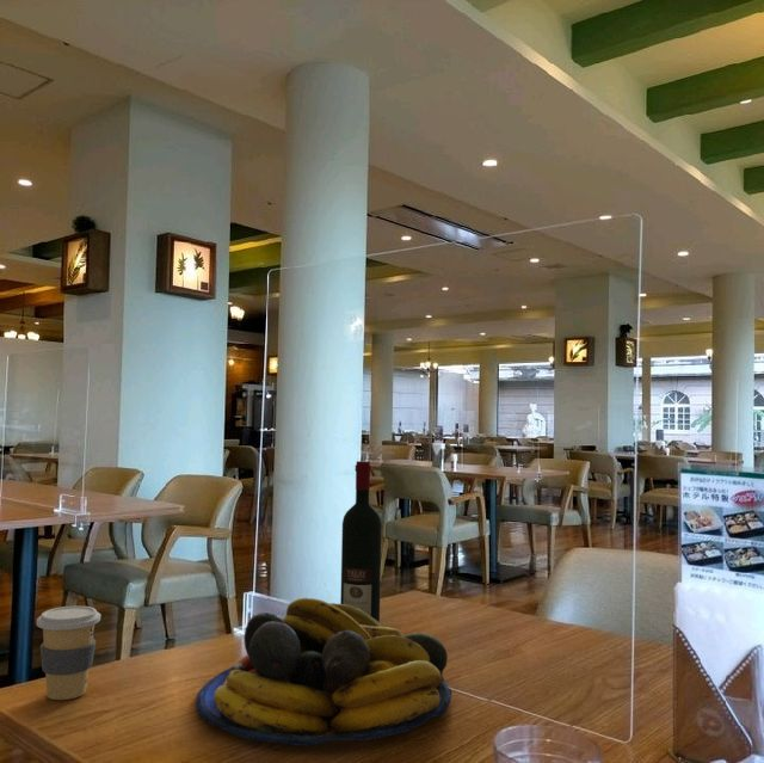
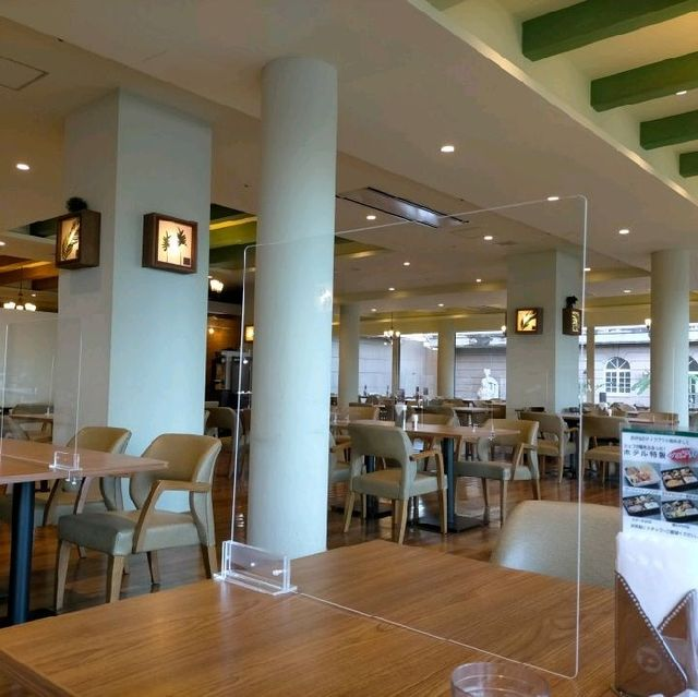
- fruit bowl (326, 648)
- alcohol (361, 542)
- coffee cup (67, 652)
